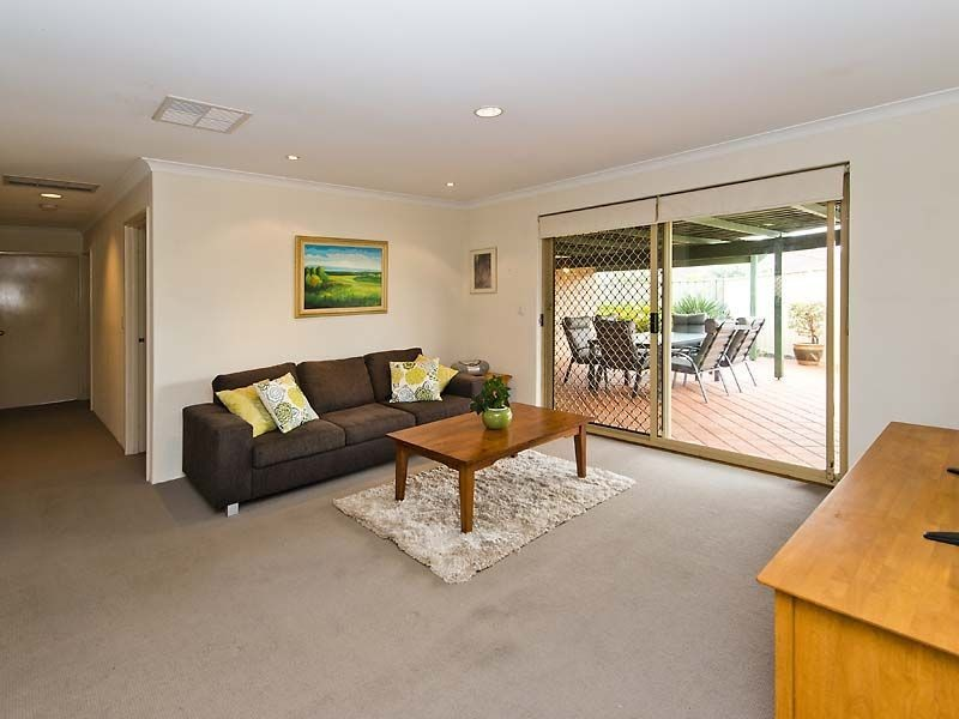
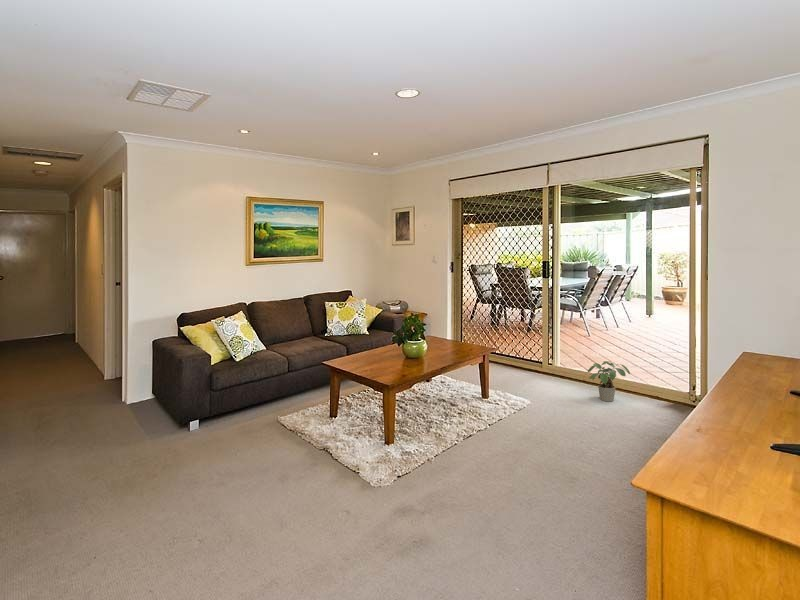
+ potted plant (605, 381)
